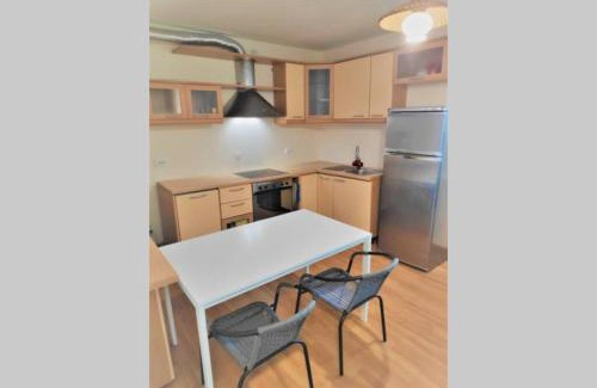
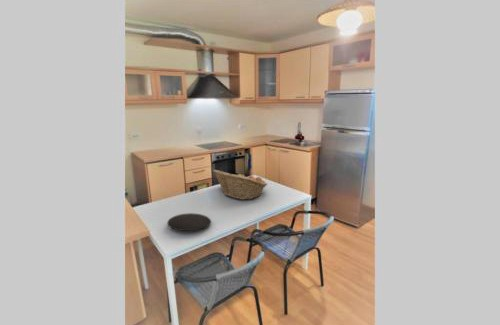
+ plate (189, 221)
+ fruit basket (239, 181)
